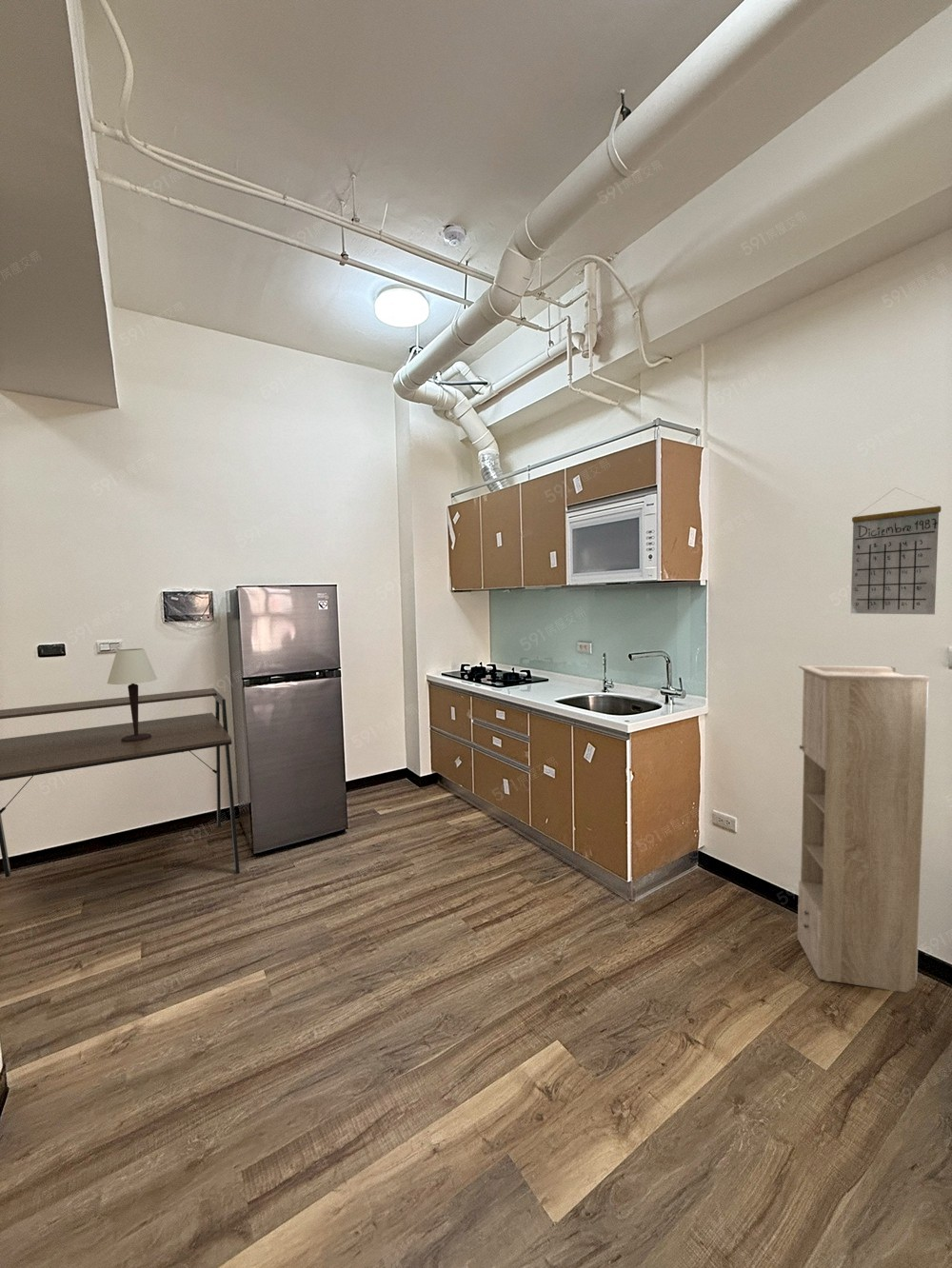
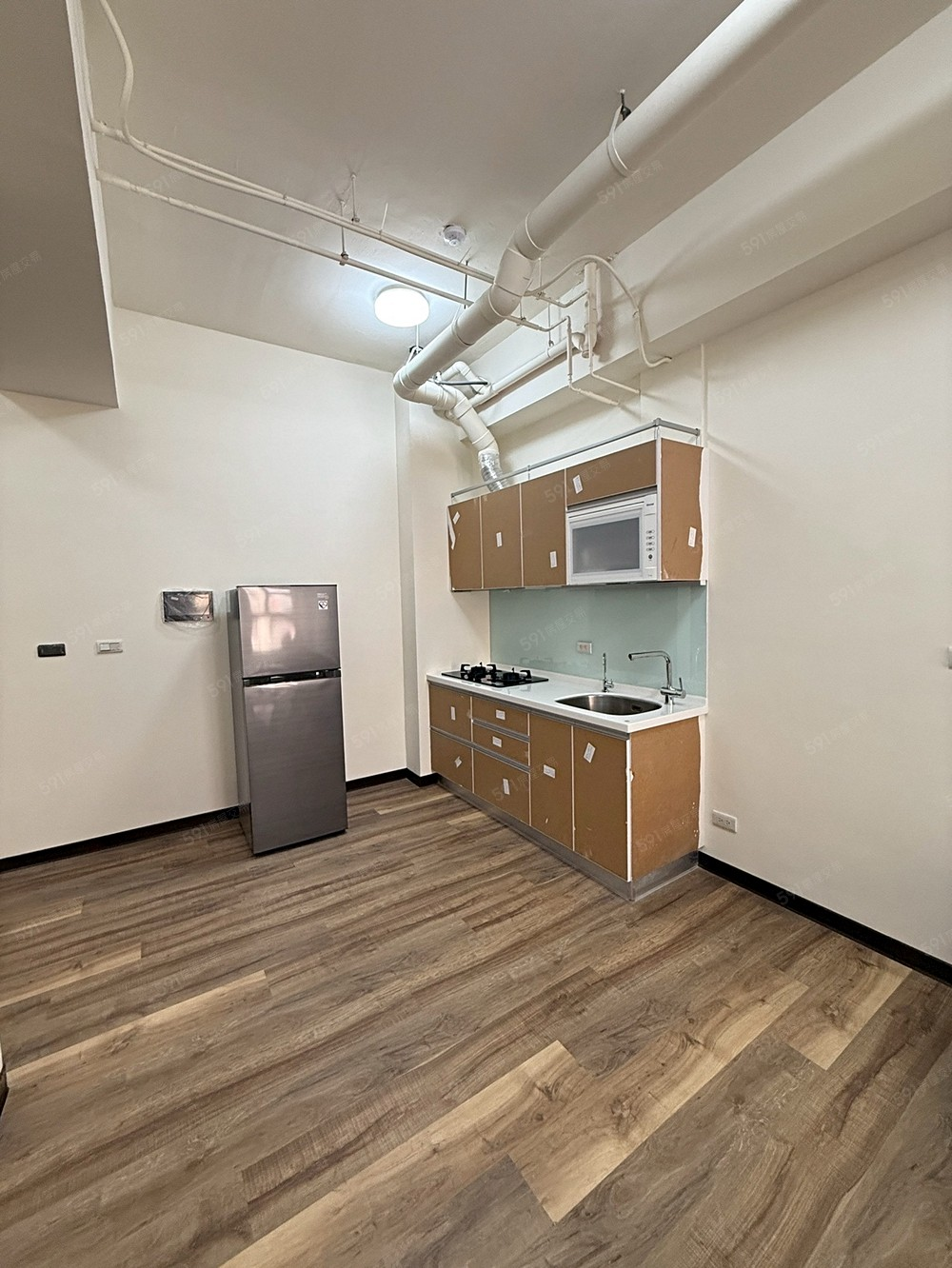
- desk (112, 763)
- table lamp (133, 693)
- storage cabinet (855, 820)
- calendar (892, 550)
